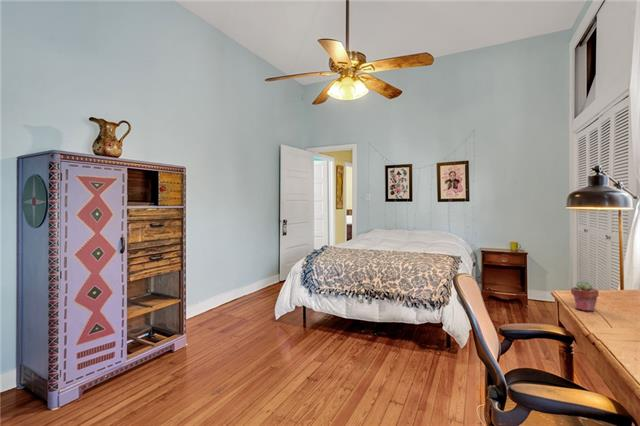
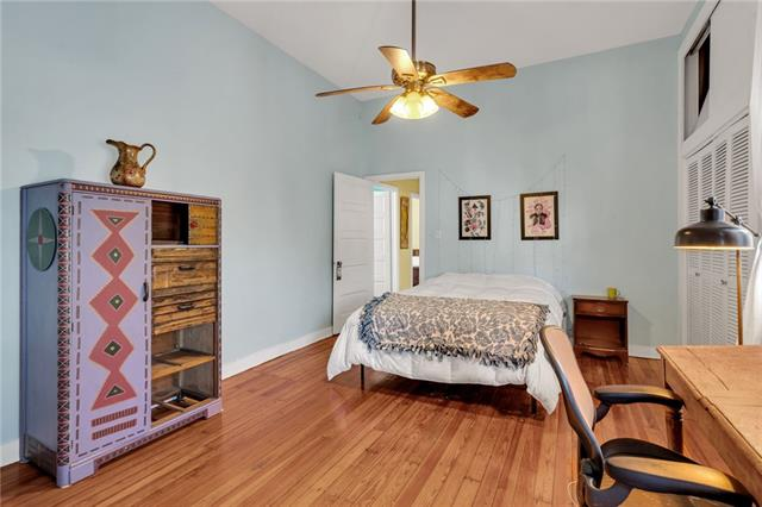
- potted succulent (584, 295)
